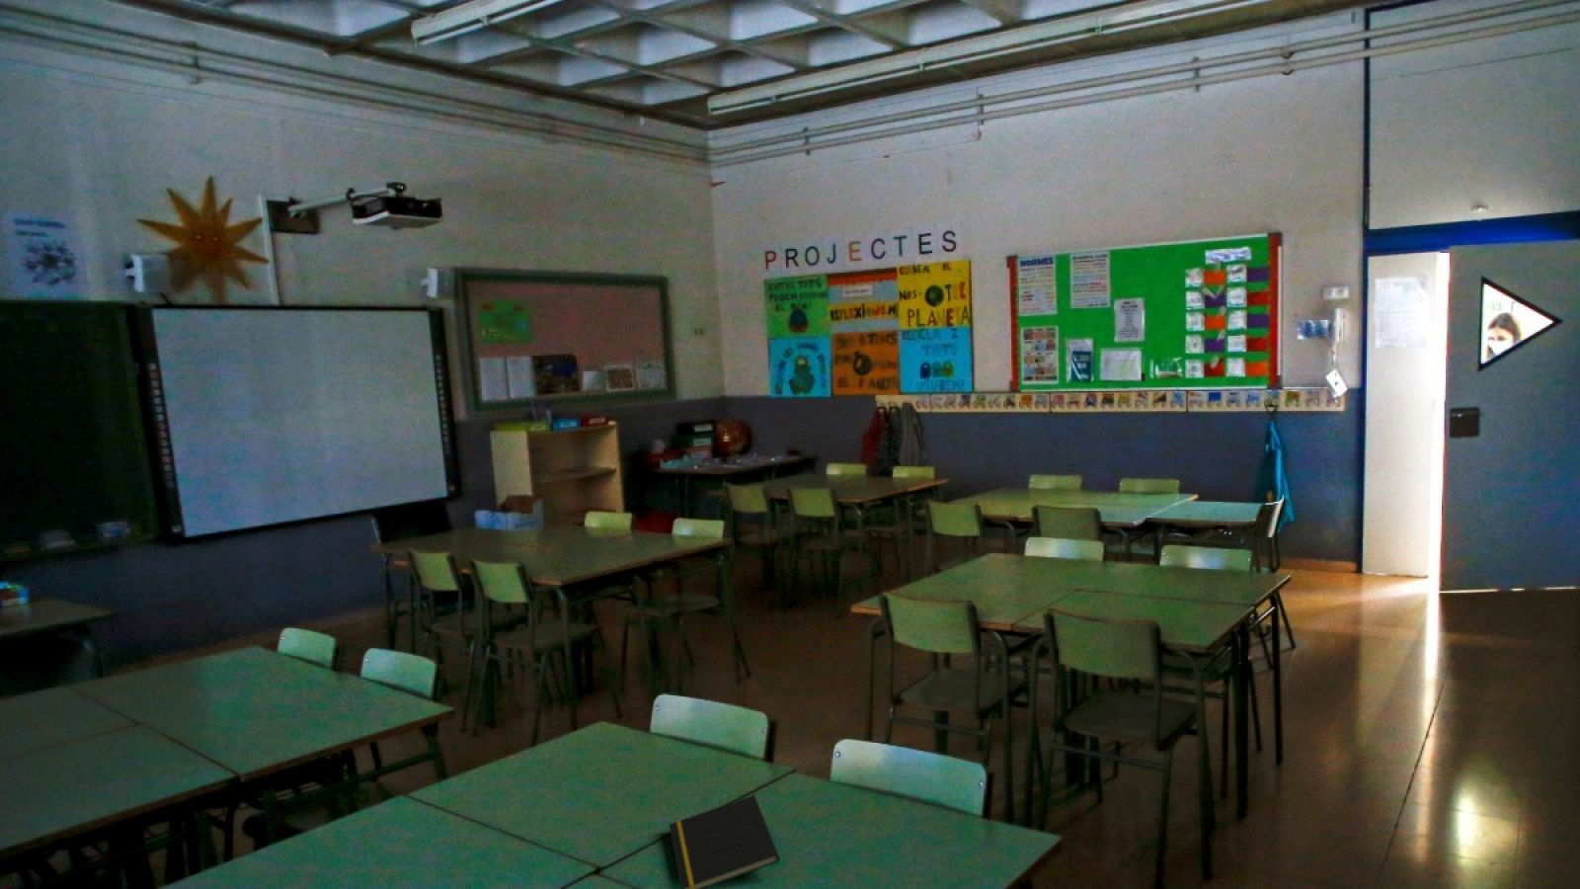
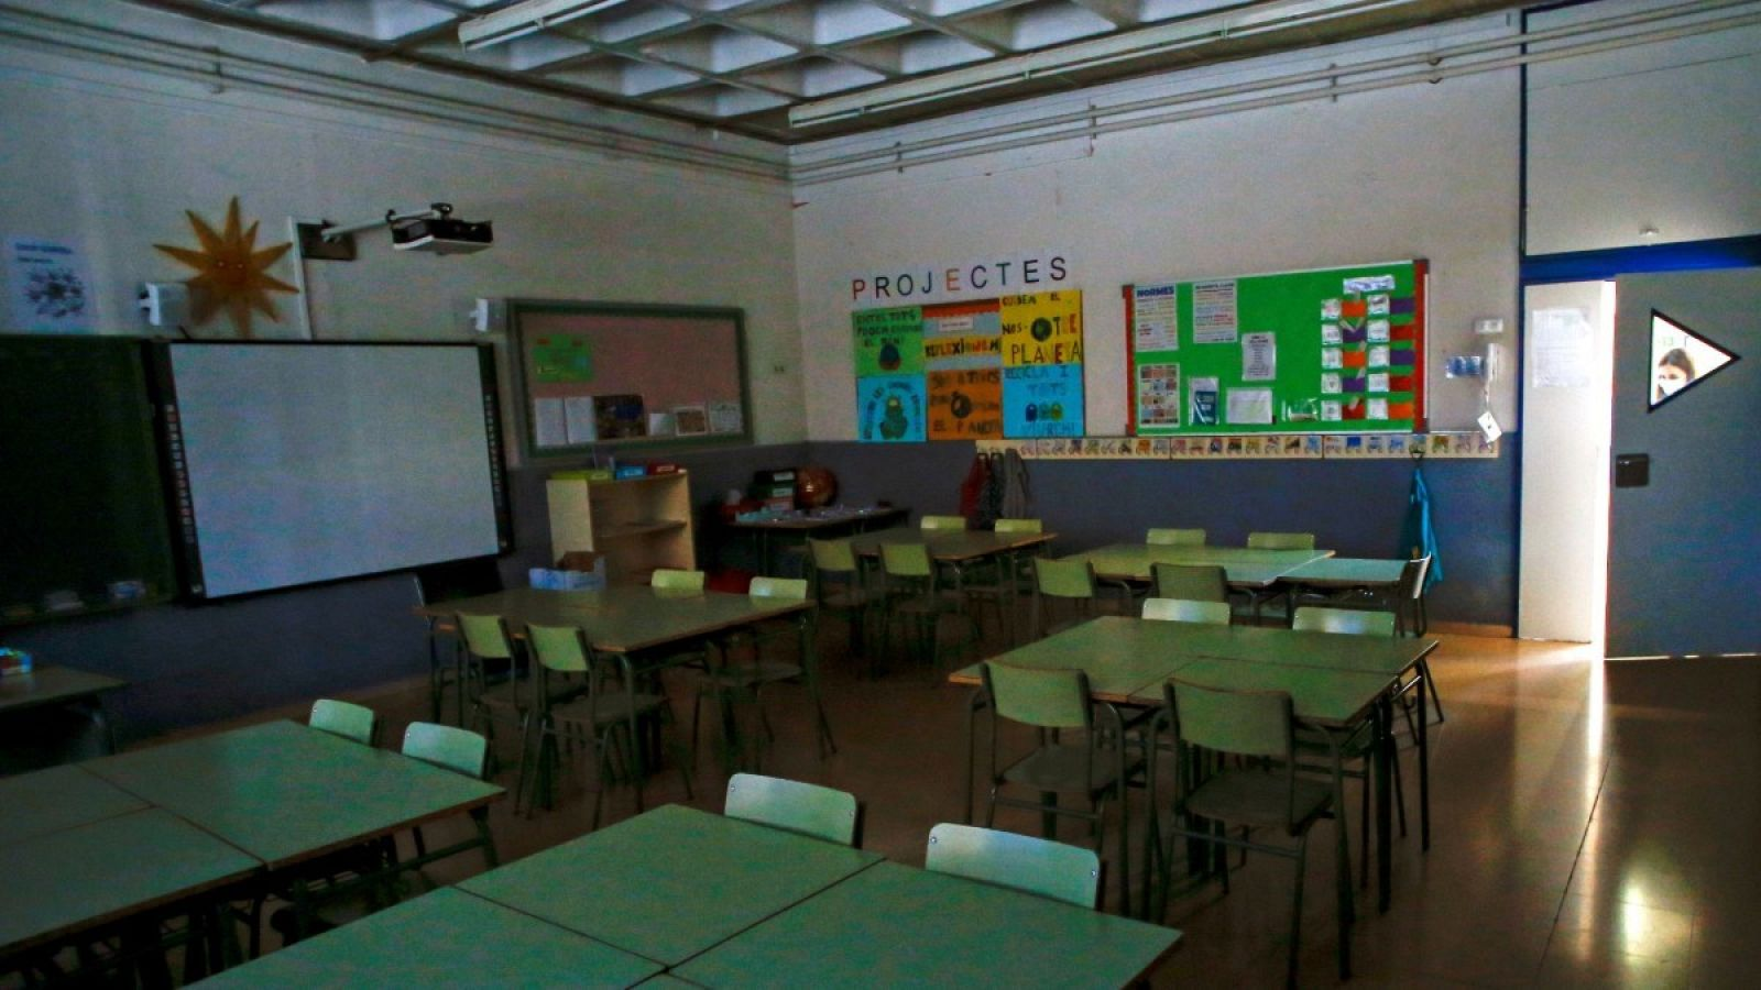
- notepad (721, 841)
